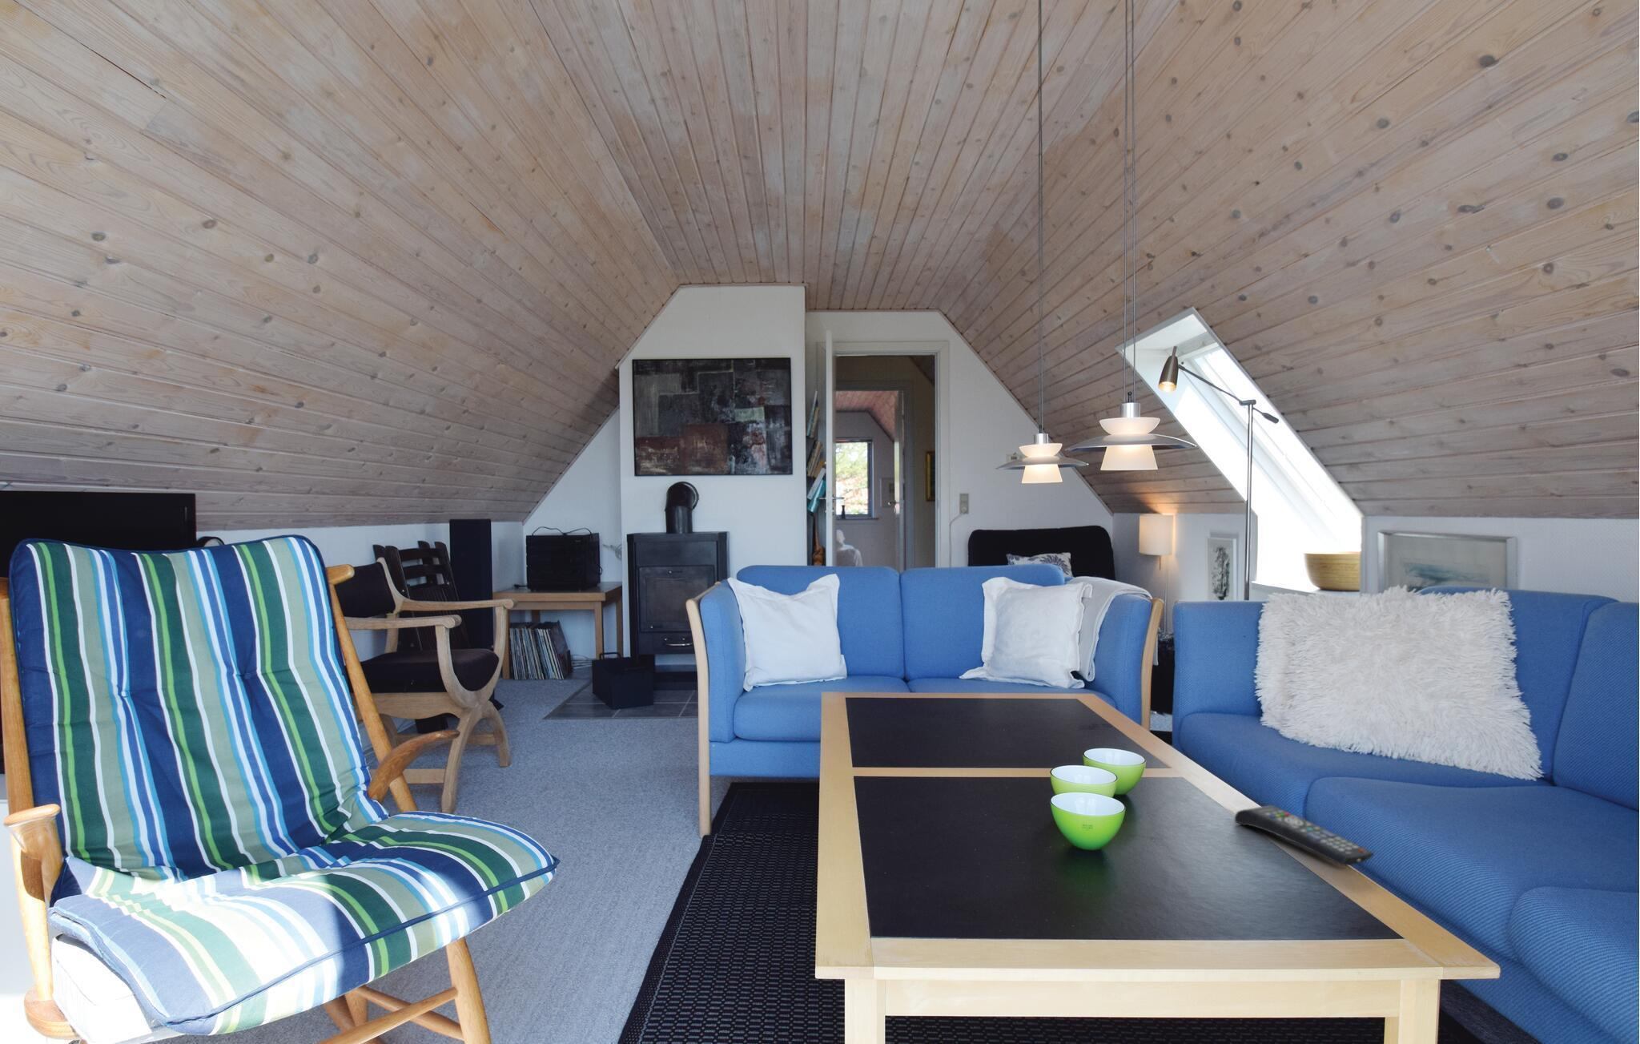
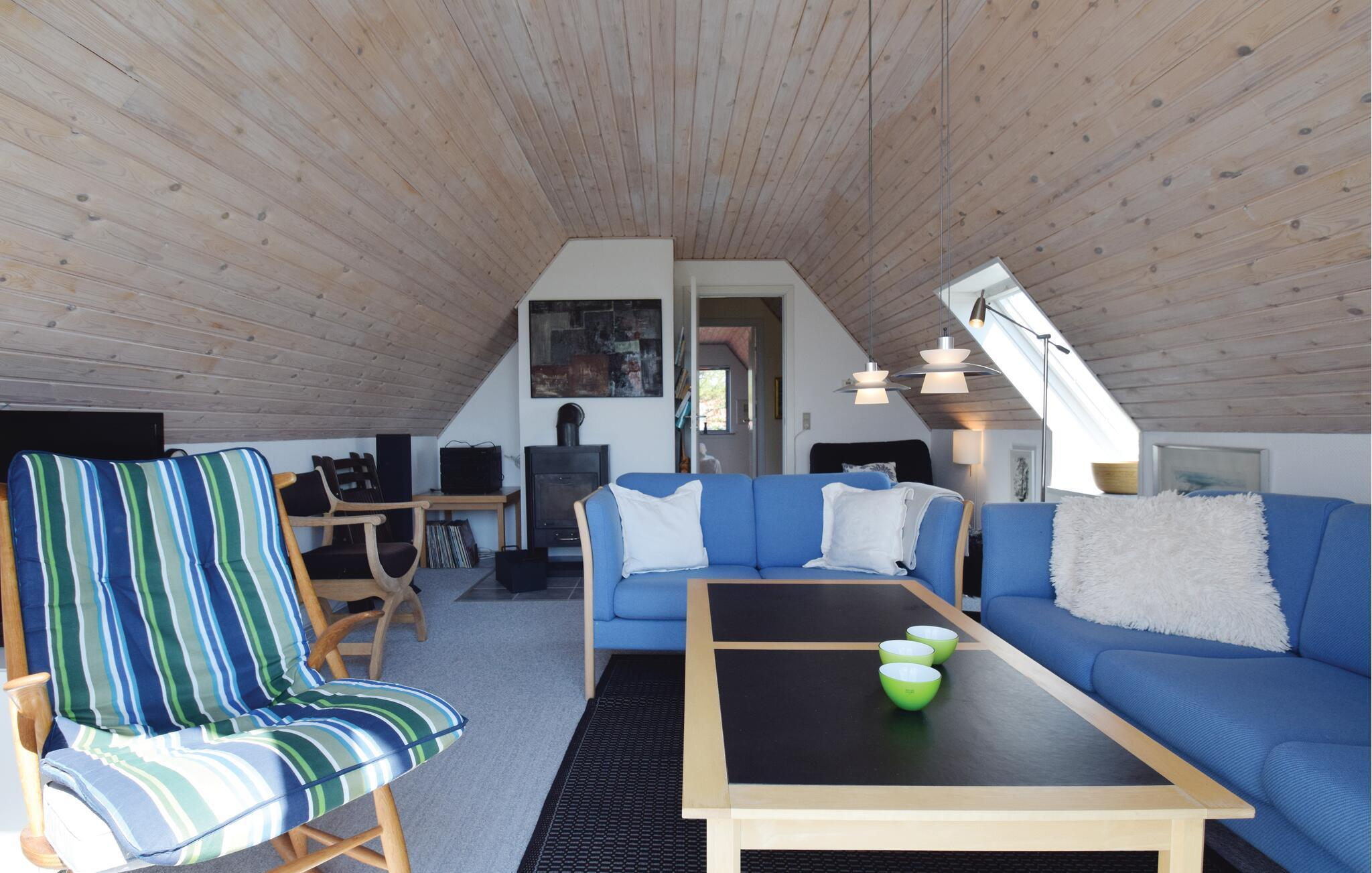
- remote control (1299, 832)
